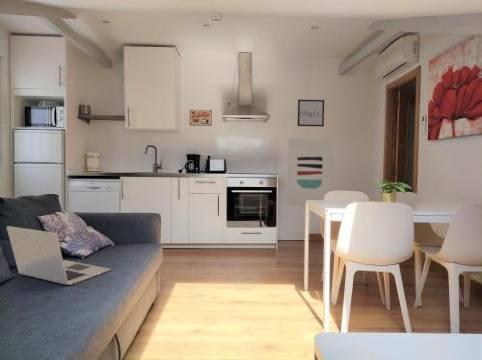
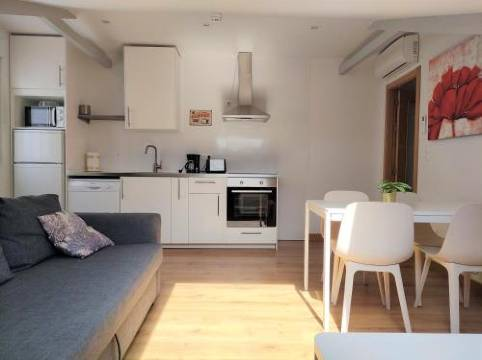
- wall art (310, 113)
- laptop (60, 250)
- wall art (309, 172)
